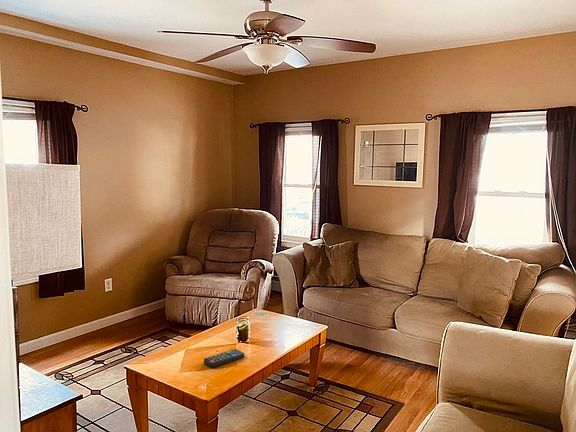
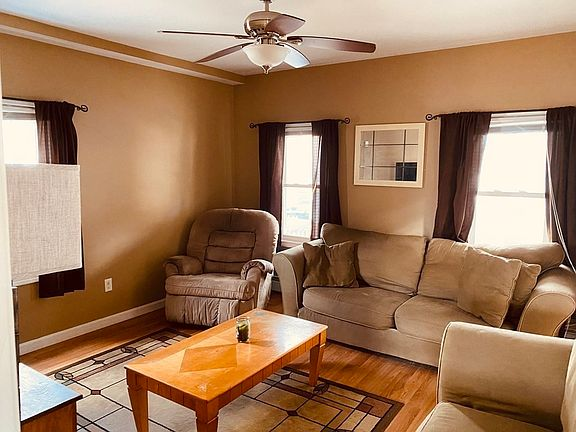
- remote control (224, 357)
